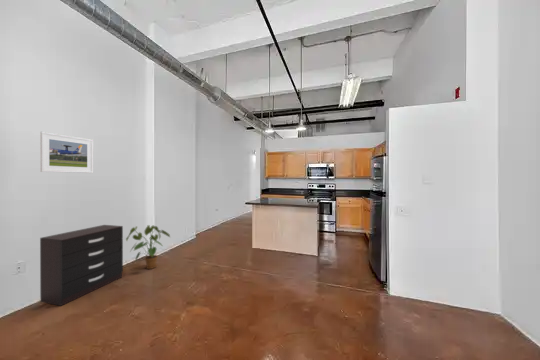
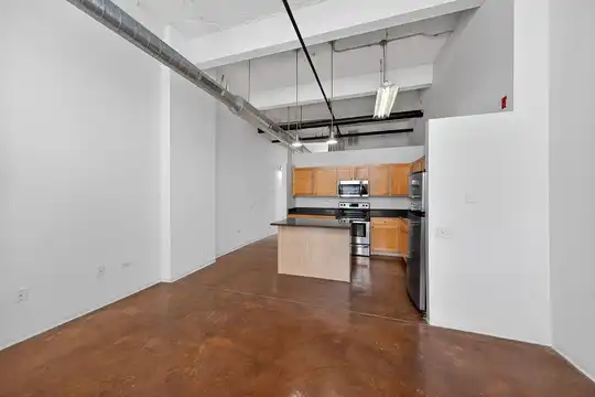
- dresser (86, 259)
- house plant (149, 245)
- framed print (69, 154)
